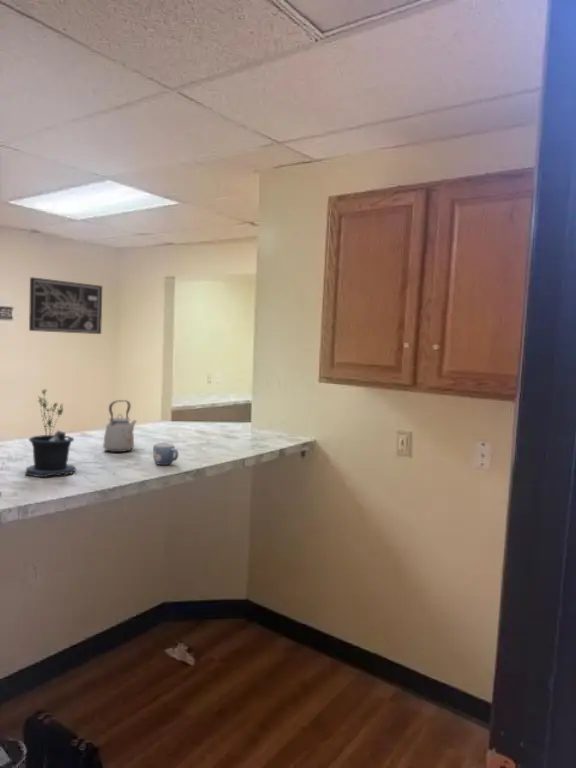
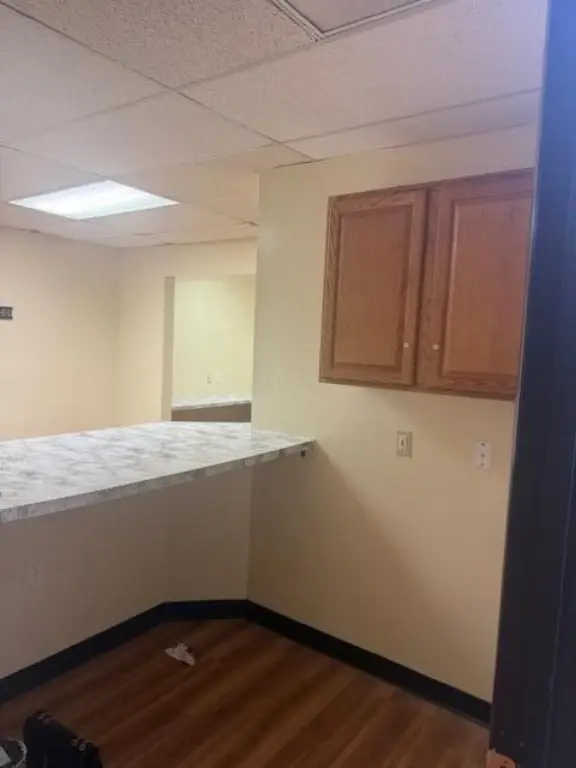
- kettle (123, 424)
- potted plant (52, 431)
- mug (166, 455)
- wall art (67, 307)
